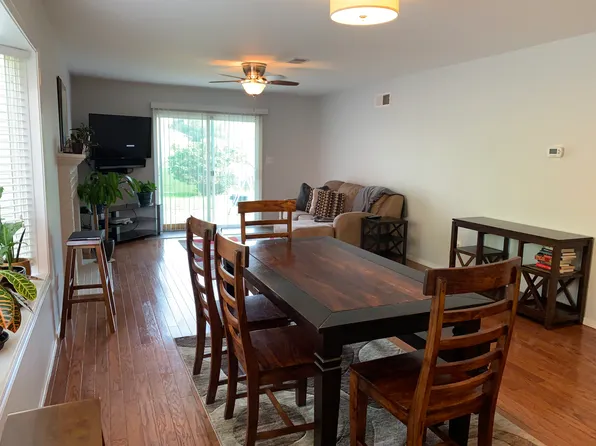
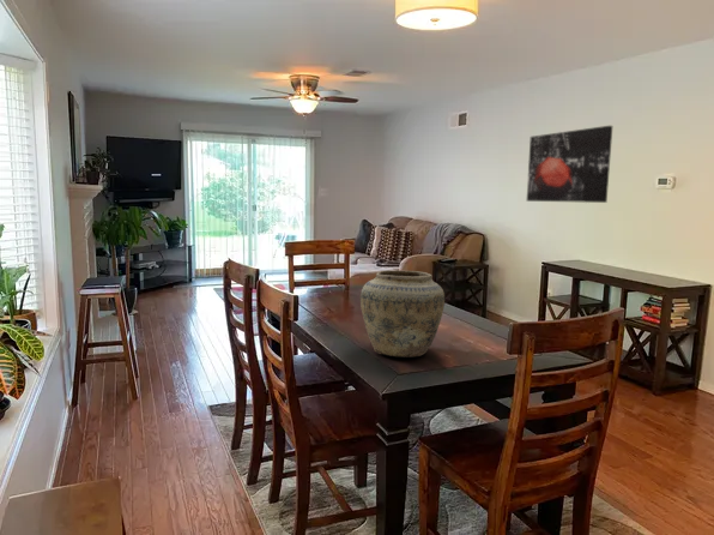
+ vase (401, 312)
+ wall art (565, 167)
